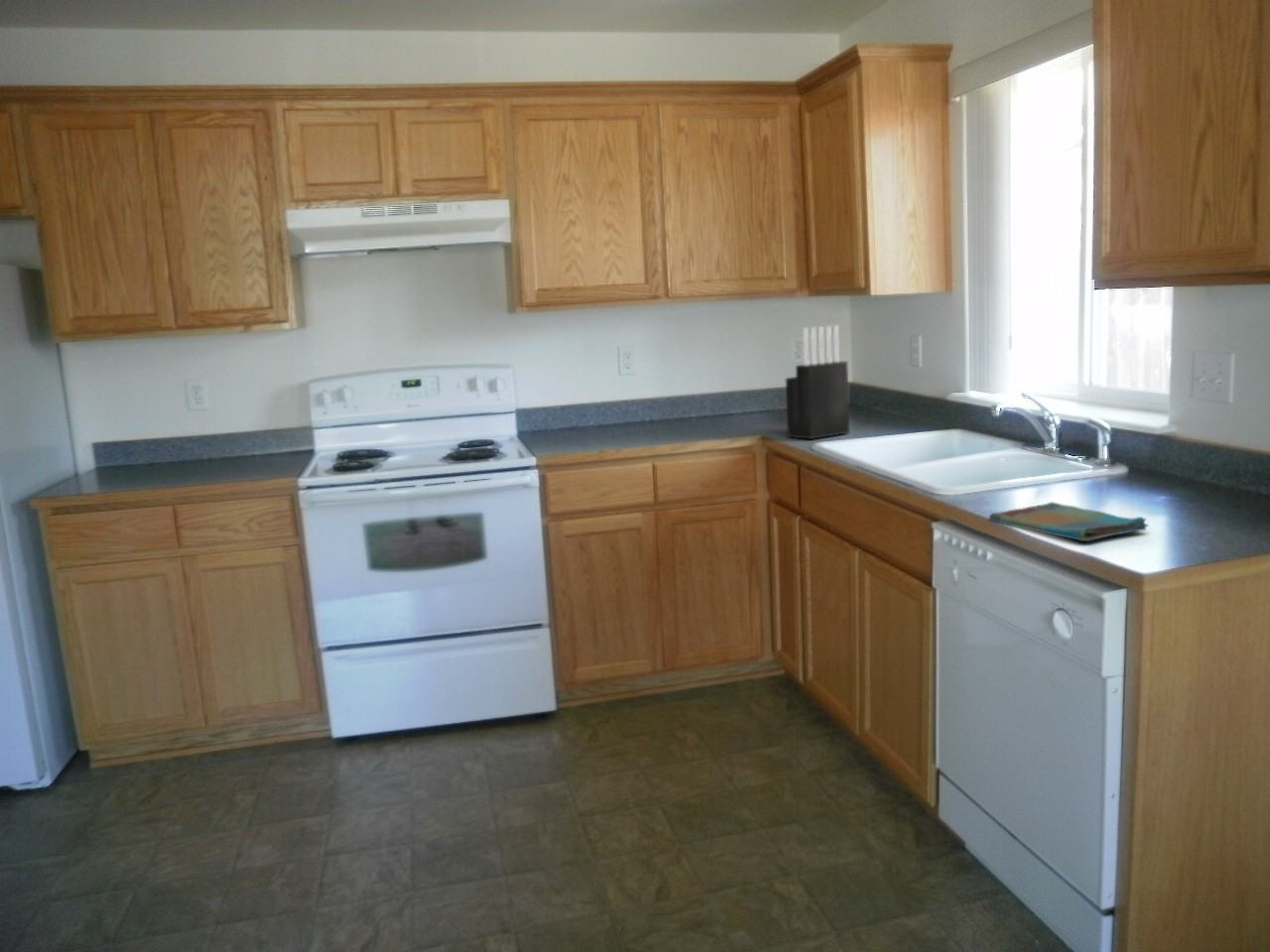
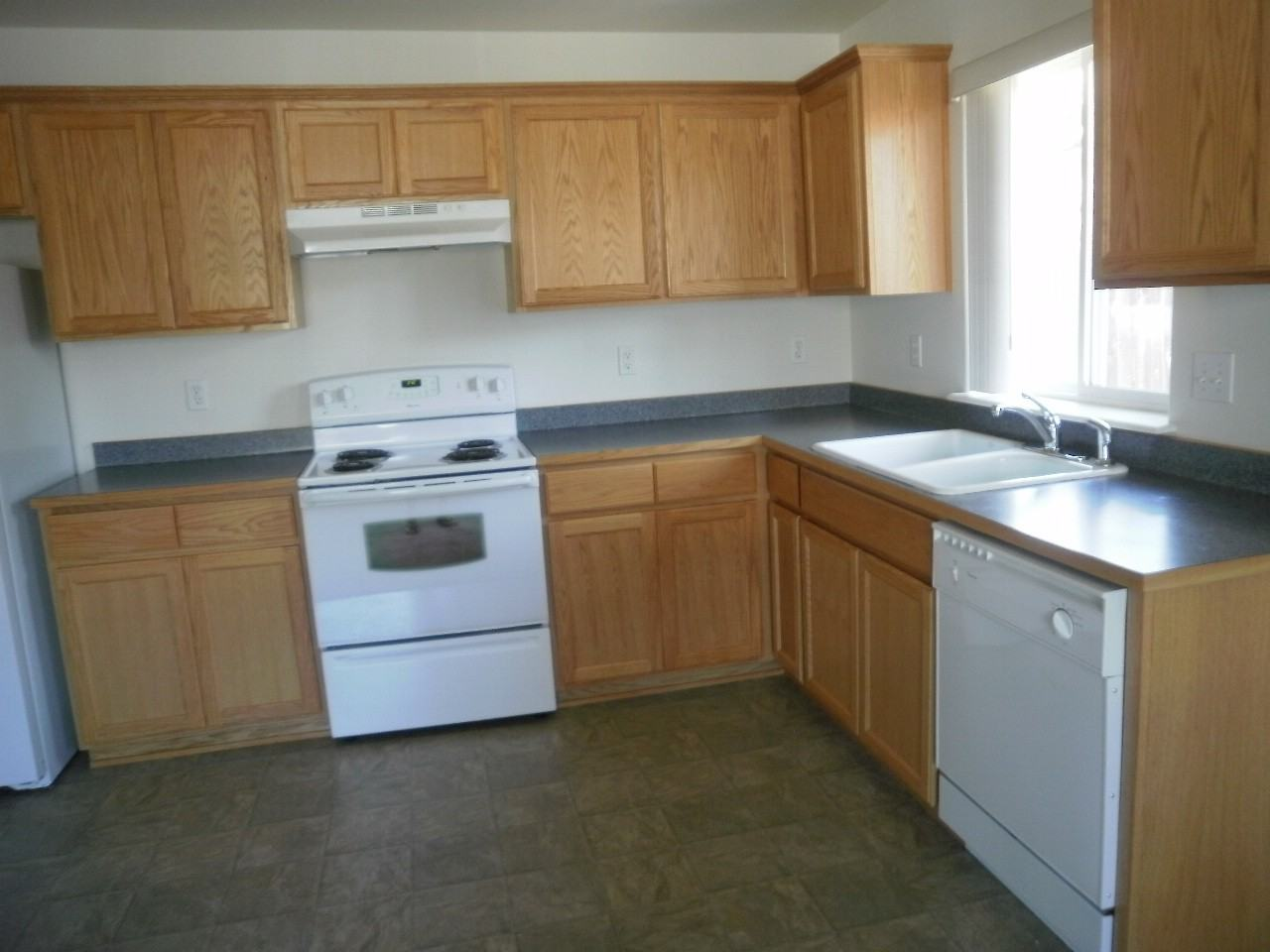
- knife block (814, 381)
- dish towel (1065, 520)
